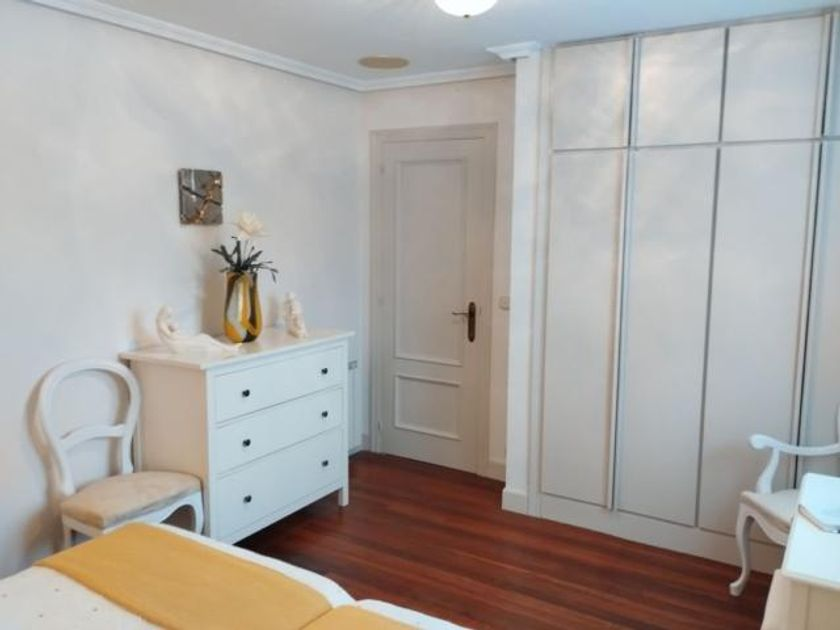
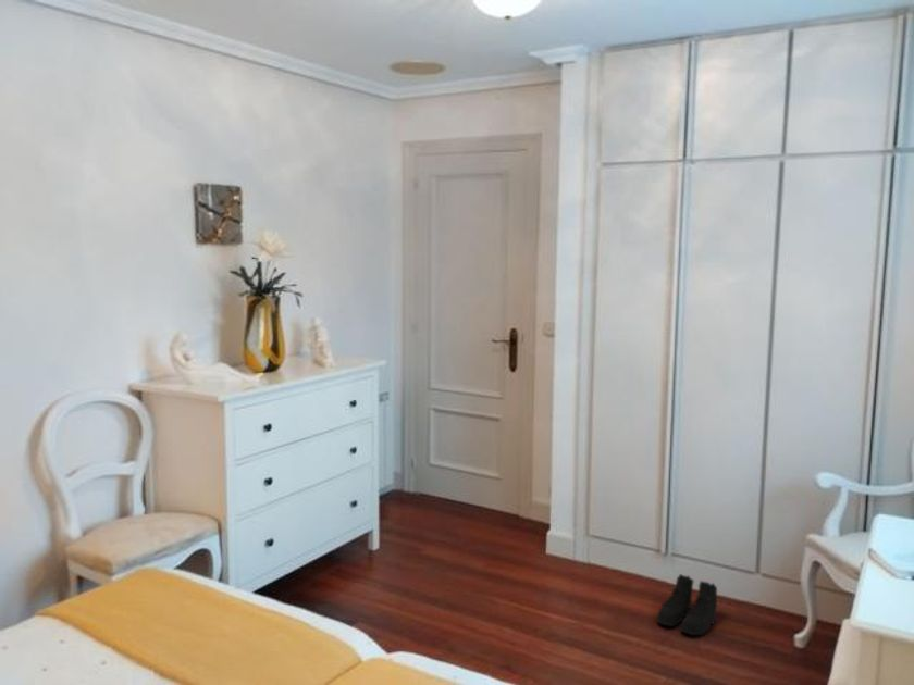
+ boots (688, 601)
